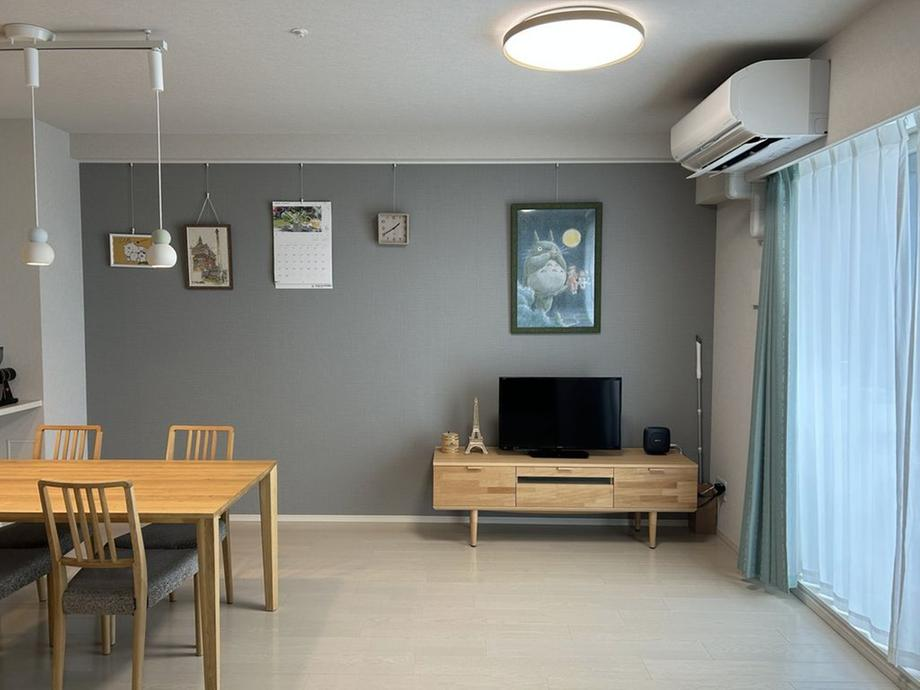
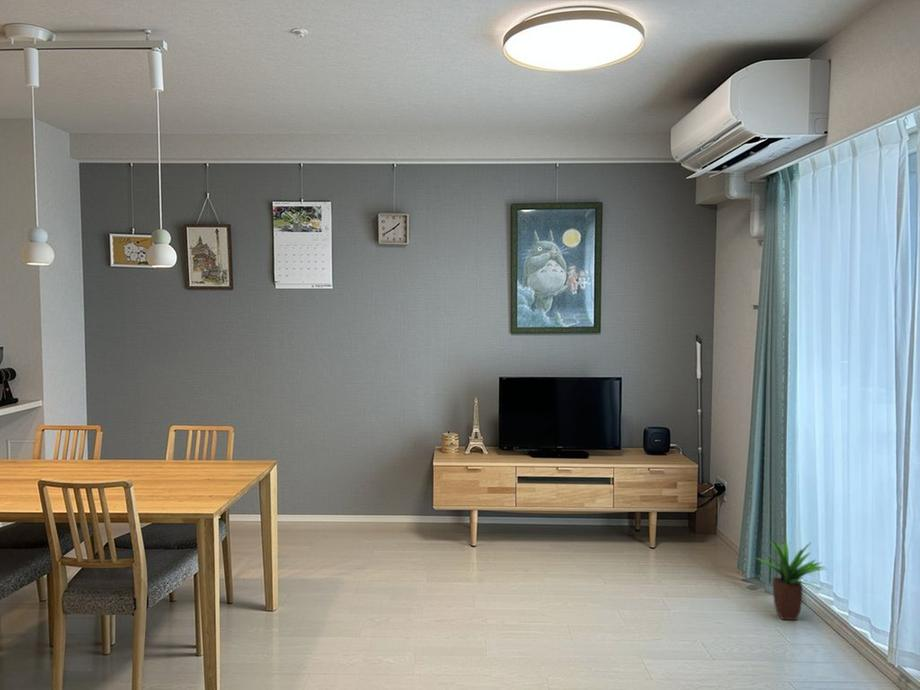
+ potted plant (794, 578)
